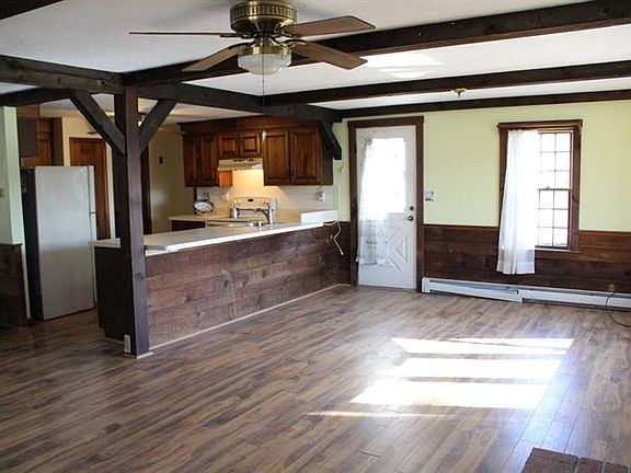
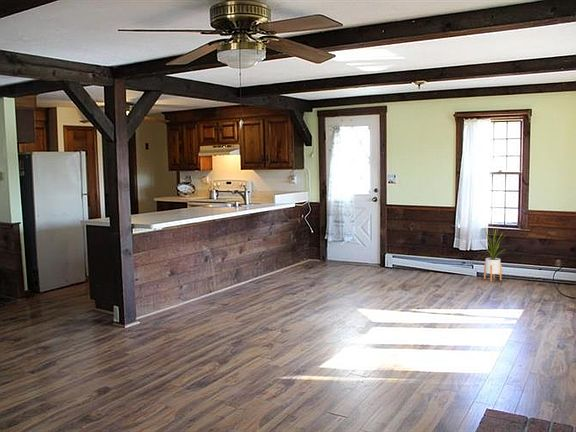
+ house plant (493, 252)
